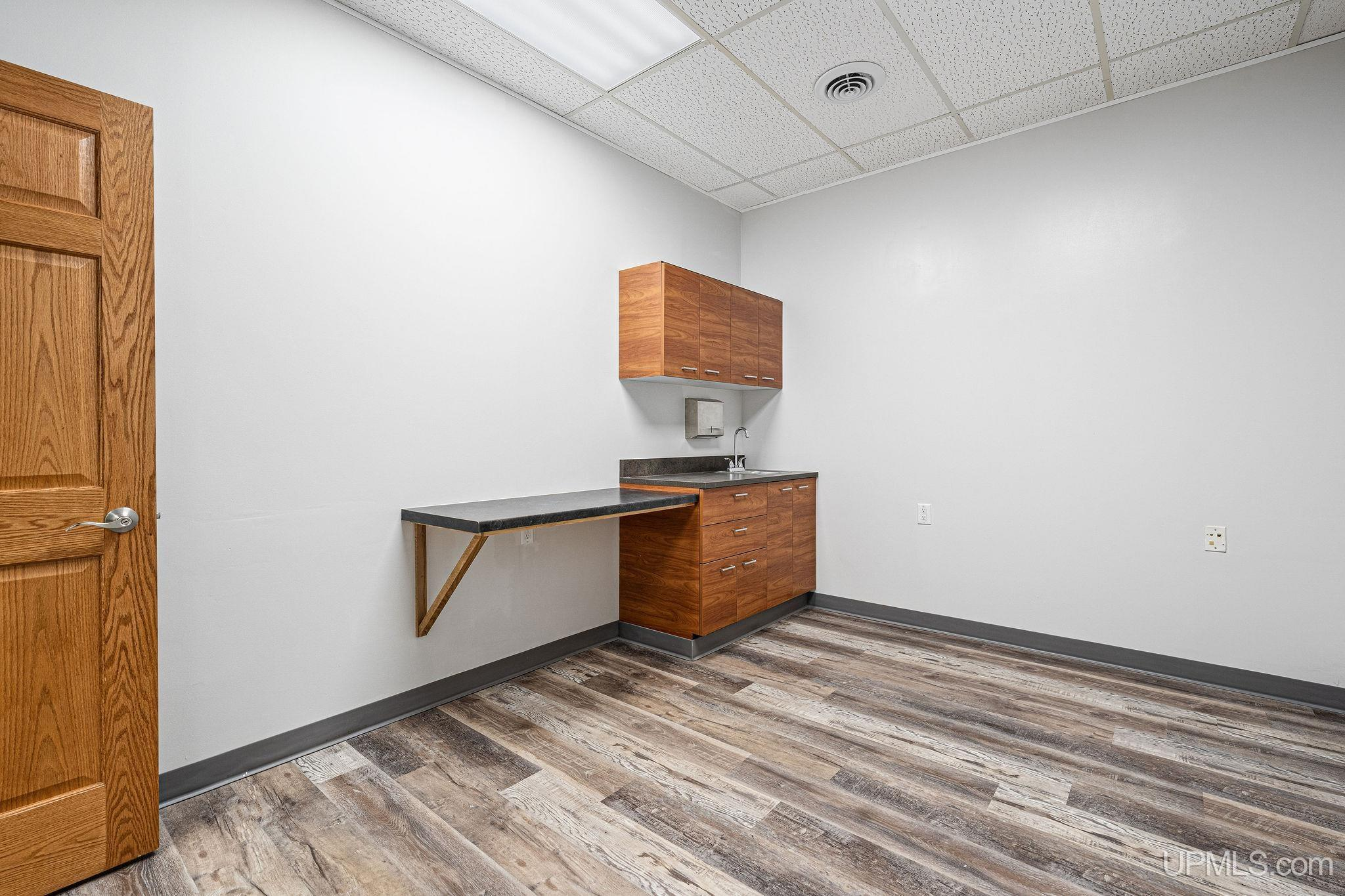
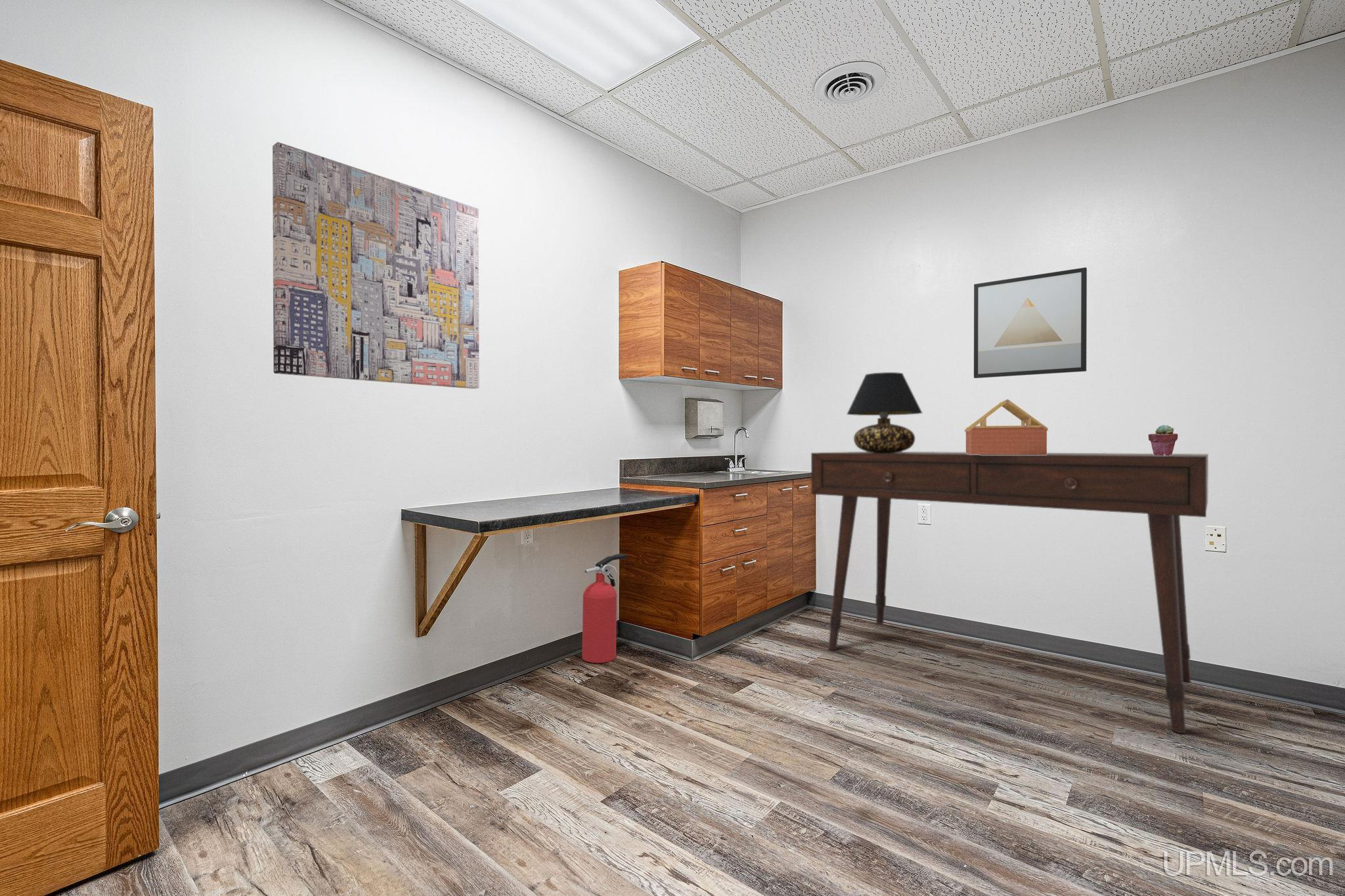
+ wall art (388, 281)
+ potted succulent (1162, 439)
+ architectural model (1003, 427)
+ fire extinguisher (605, 607)
+ wall art (1027, 326)
+ table lamp (883, 413)
+ desk (996, 505)
